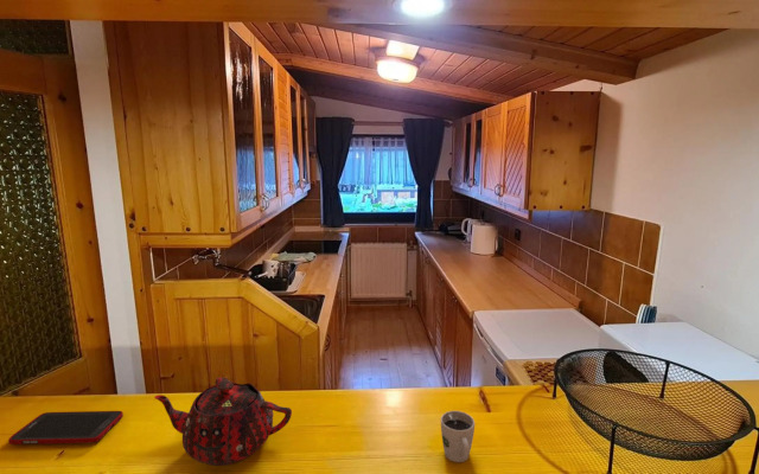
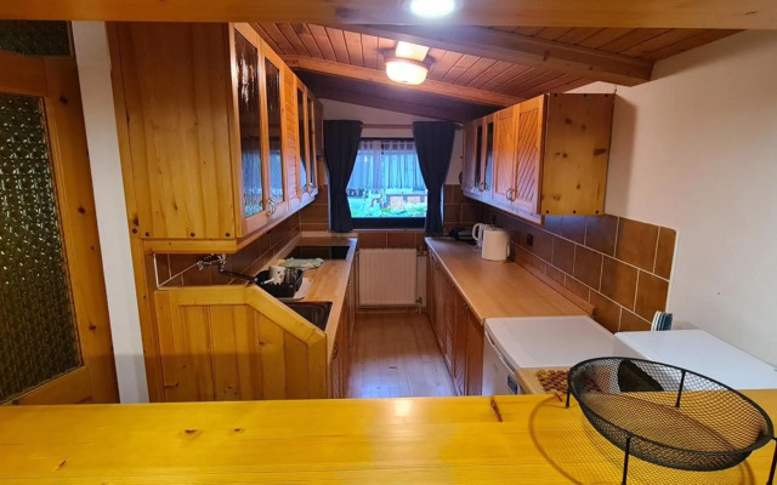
- cup (459, 428)
- cell phone (69, 427)
- teapot (223, 412)
